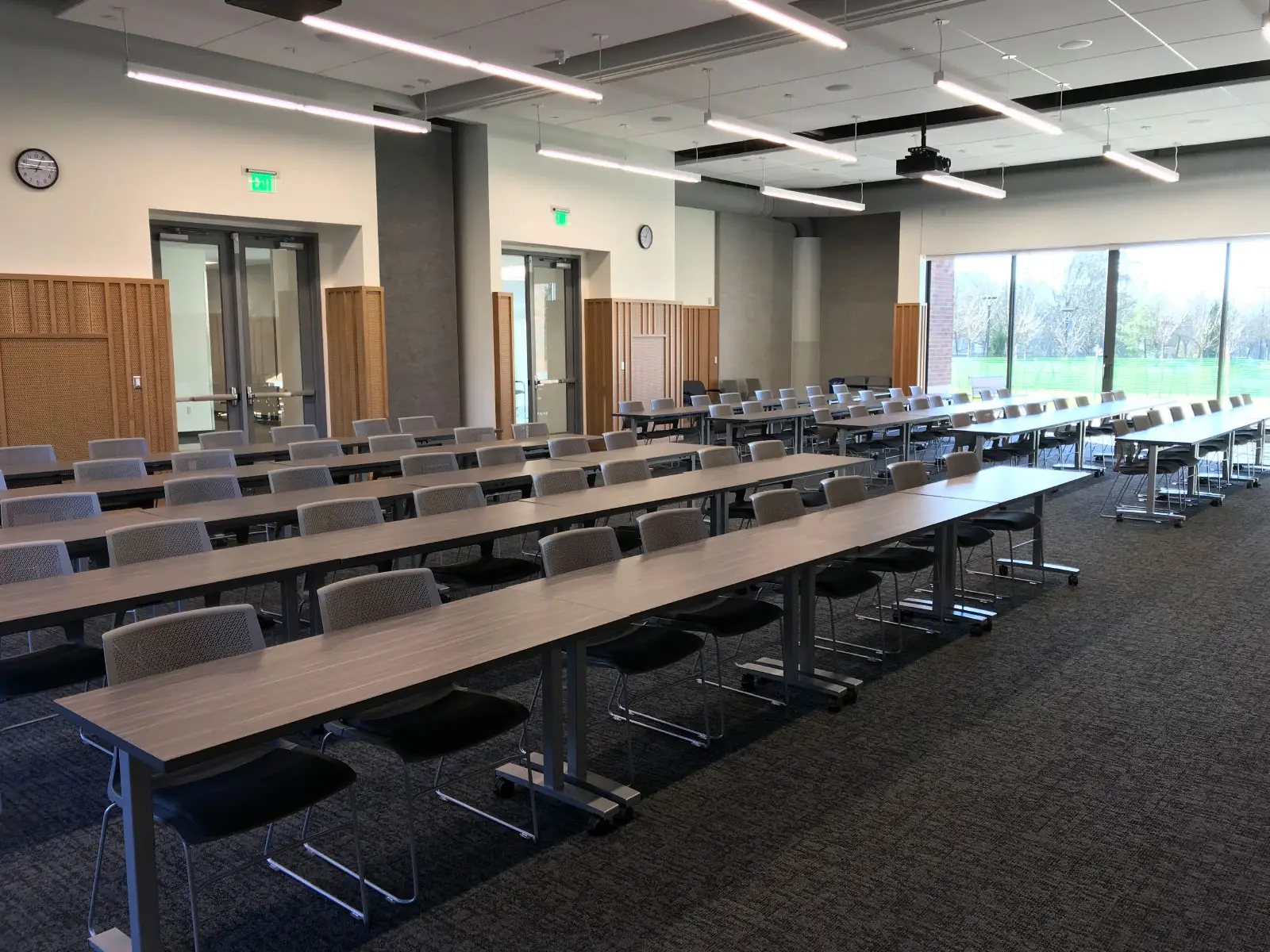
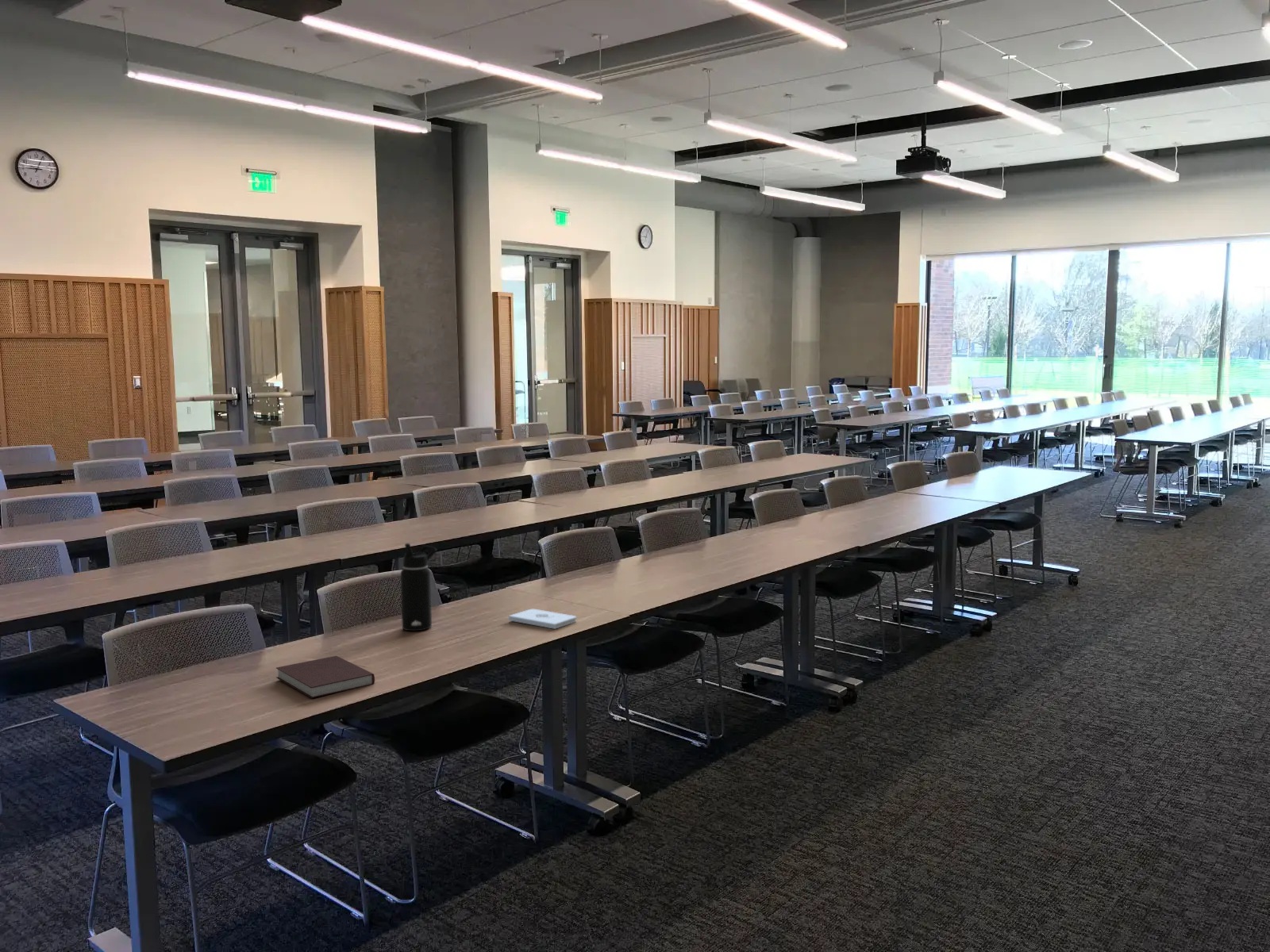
+ water bottle (419, 584)
+ notepad (543, 618)
+ notebook (325, 675)
